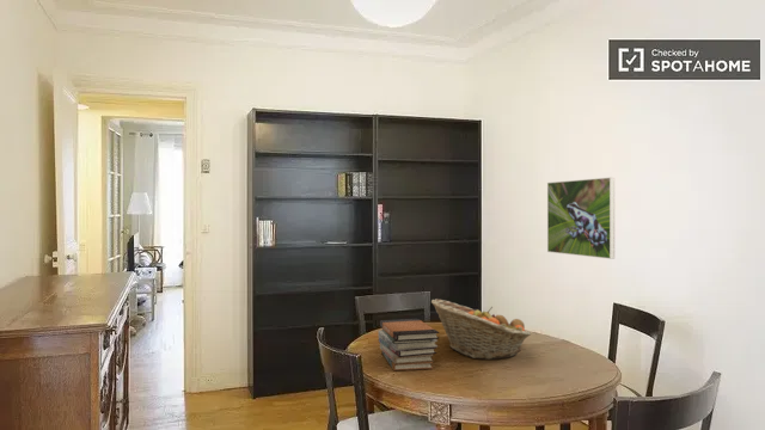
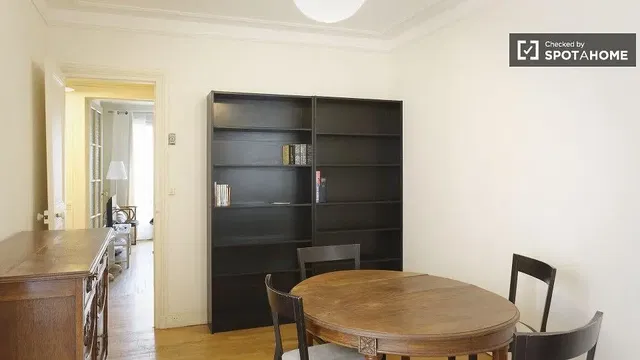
- fruit basket (478, 325)
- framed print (577, 217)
- book stack (406, 343)
